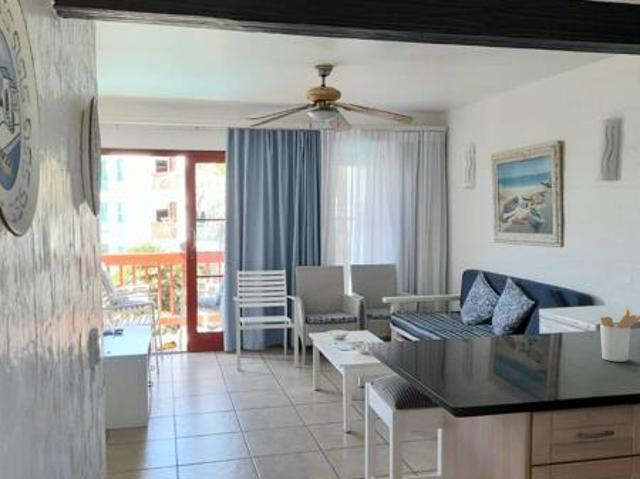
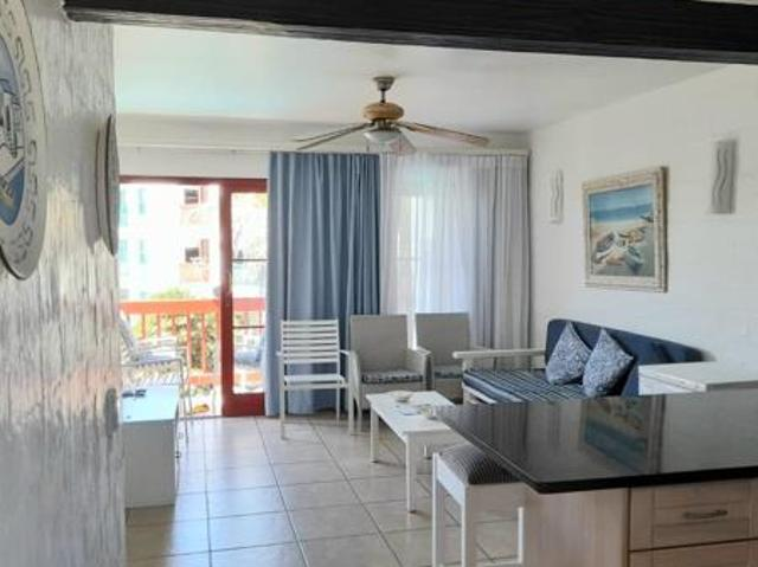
- utensil holder (620, 335)
